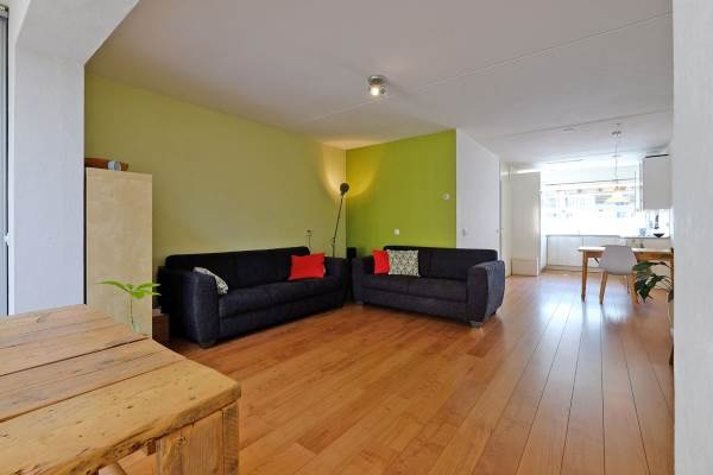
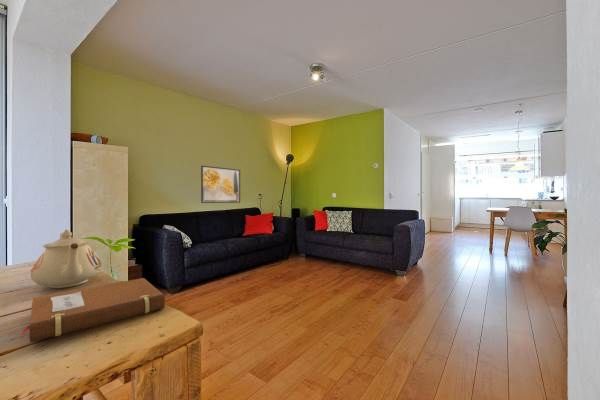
+ teapot (68, 256)
+ notebook (96, 304)
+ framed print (222, 185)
